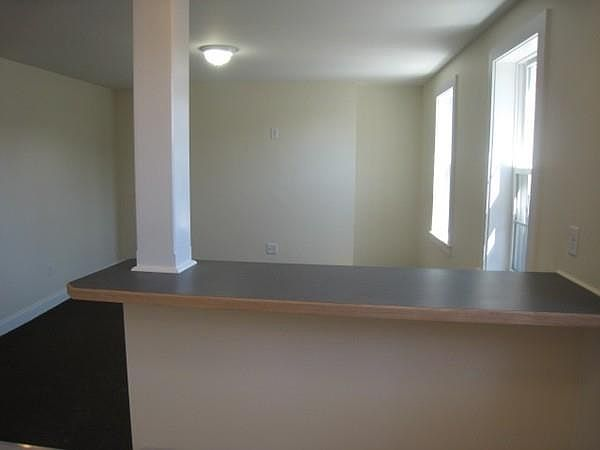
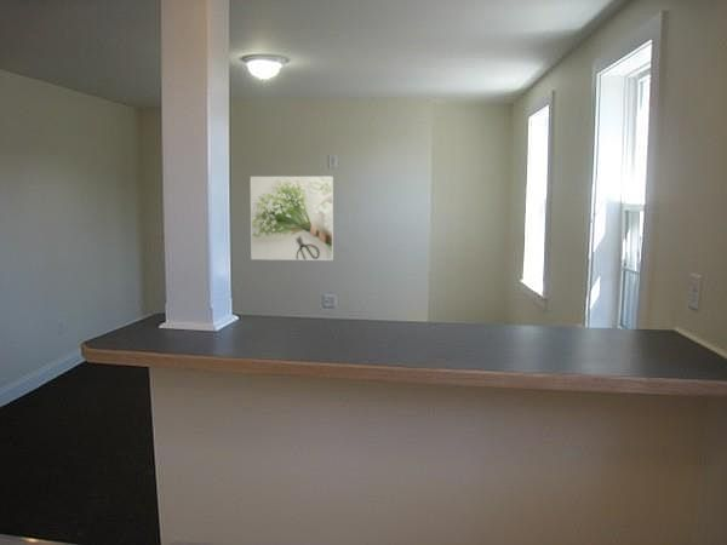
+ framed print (291, 218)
